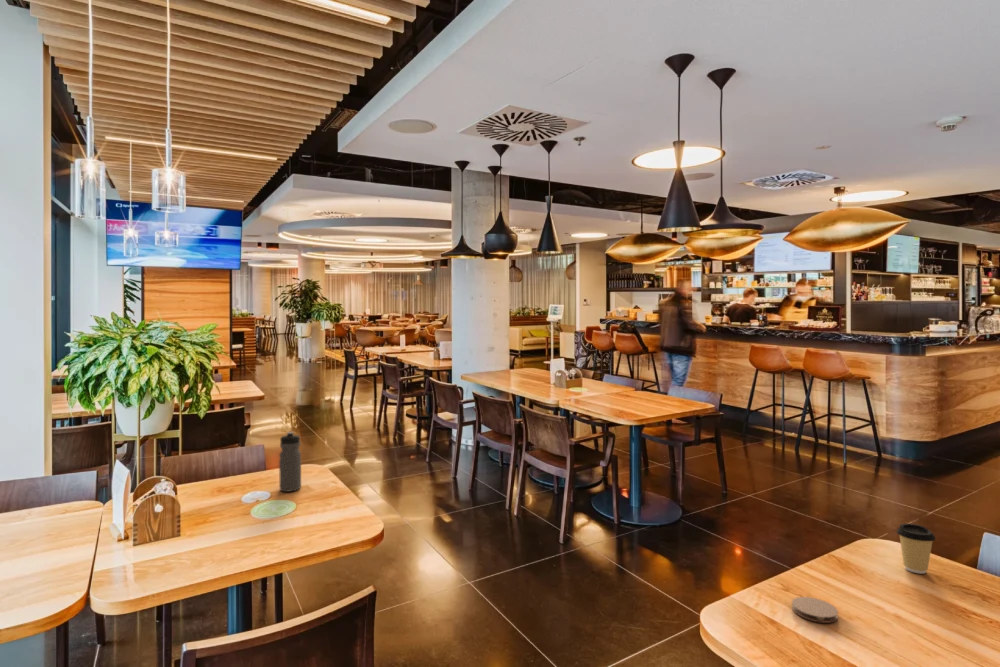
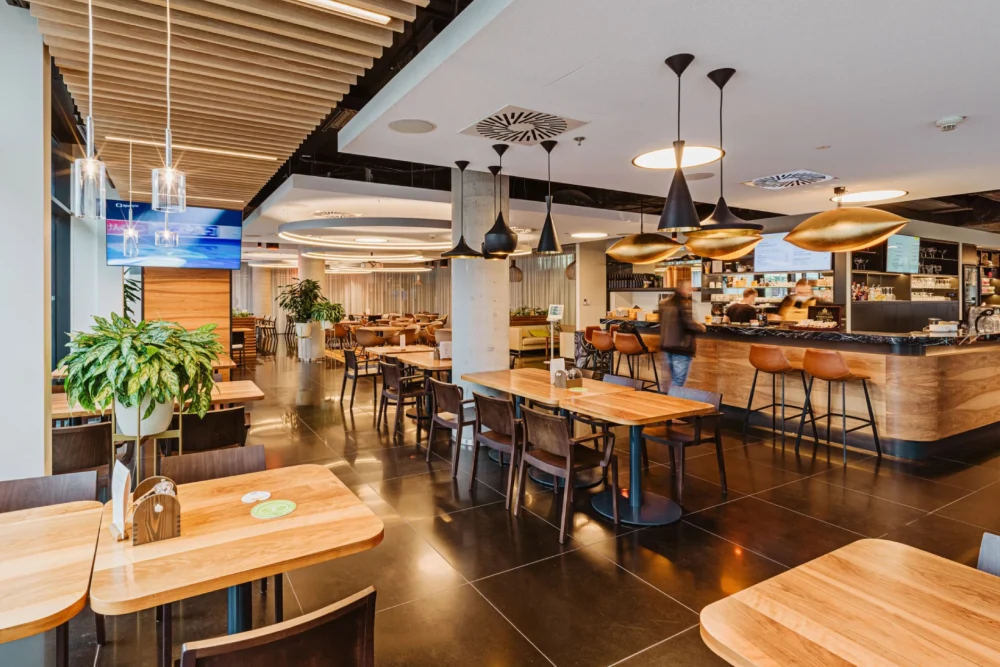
- water bottle (290, 460)
- coaster (814, 609)
- coffee cup (915, 548)
